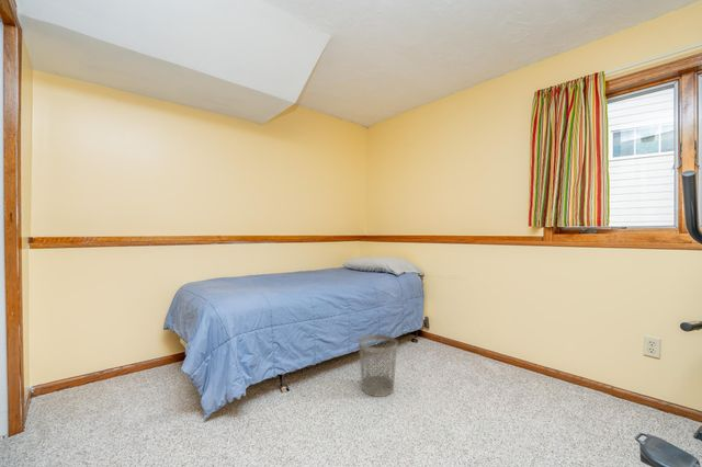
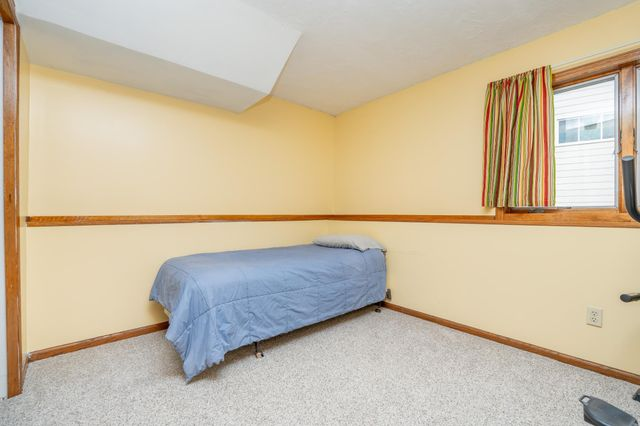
- wastebasket (377, 365)
